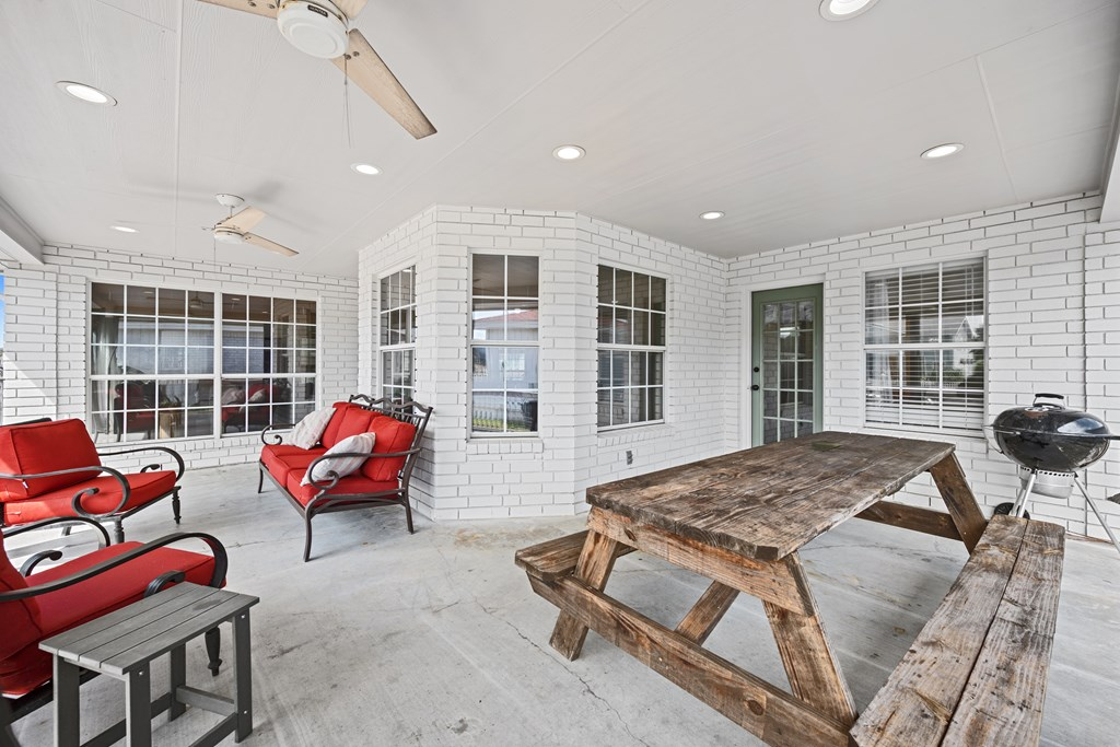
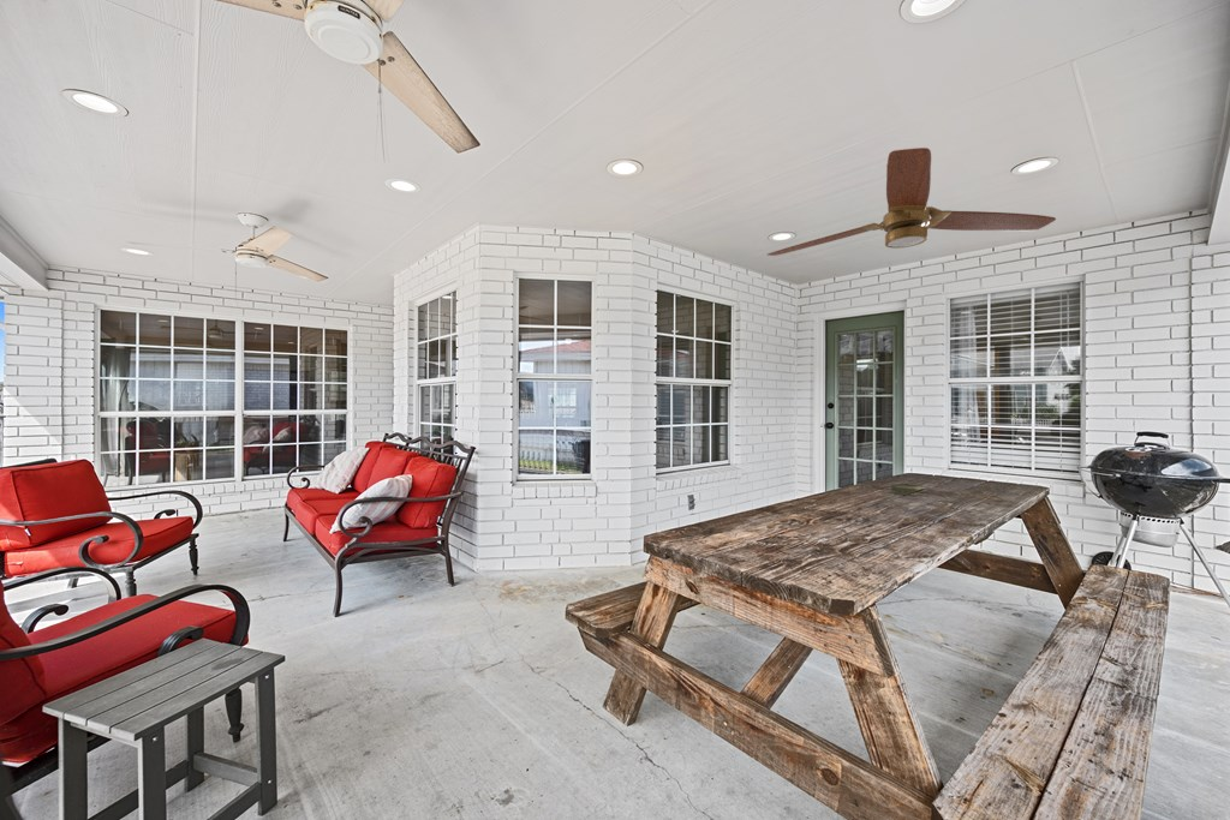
+ electric fan (897, 192)
